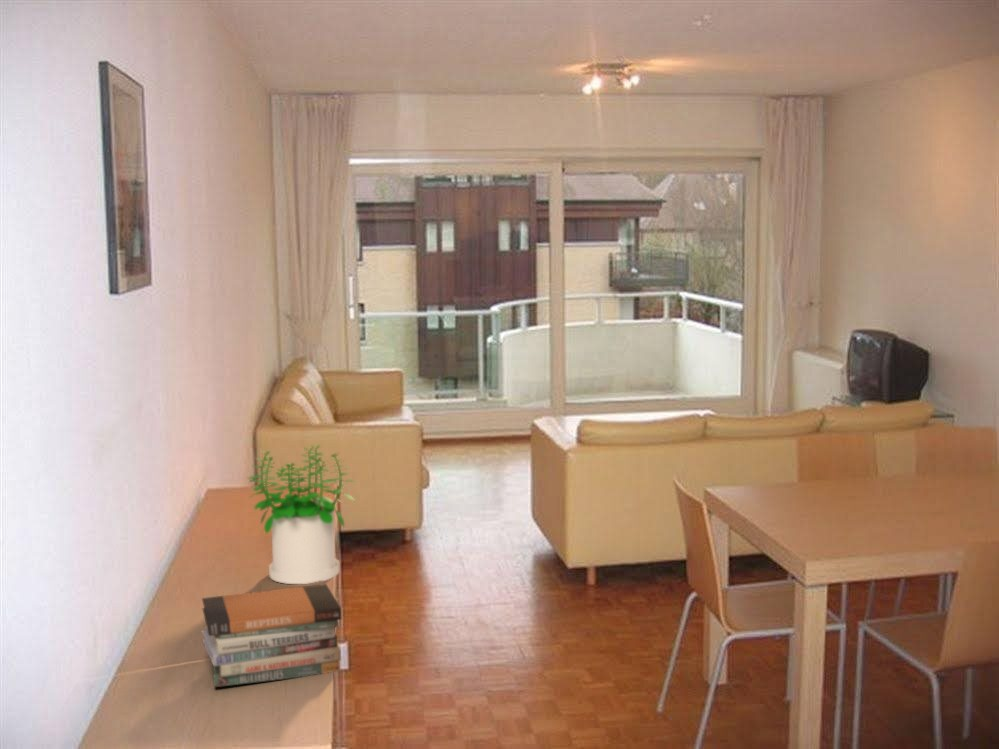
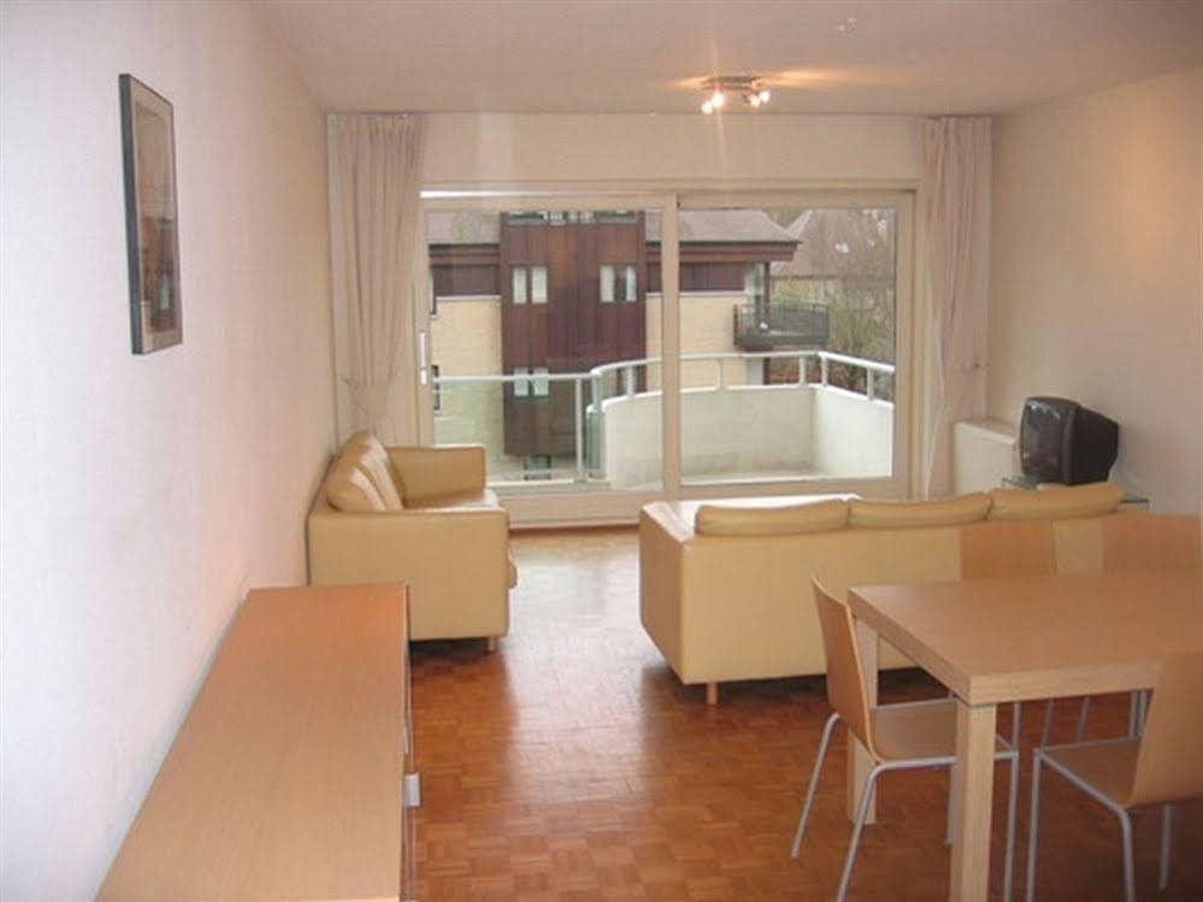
- book stack (271, 634)
- potted plant (302, 512)
